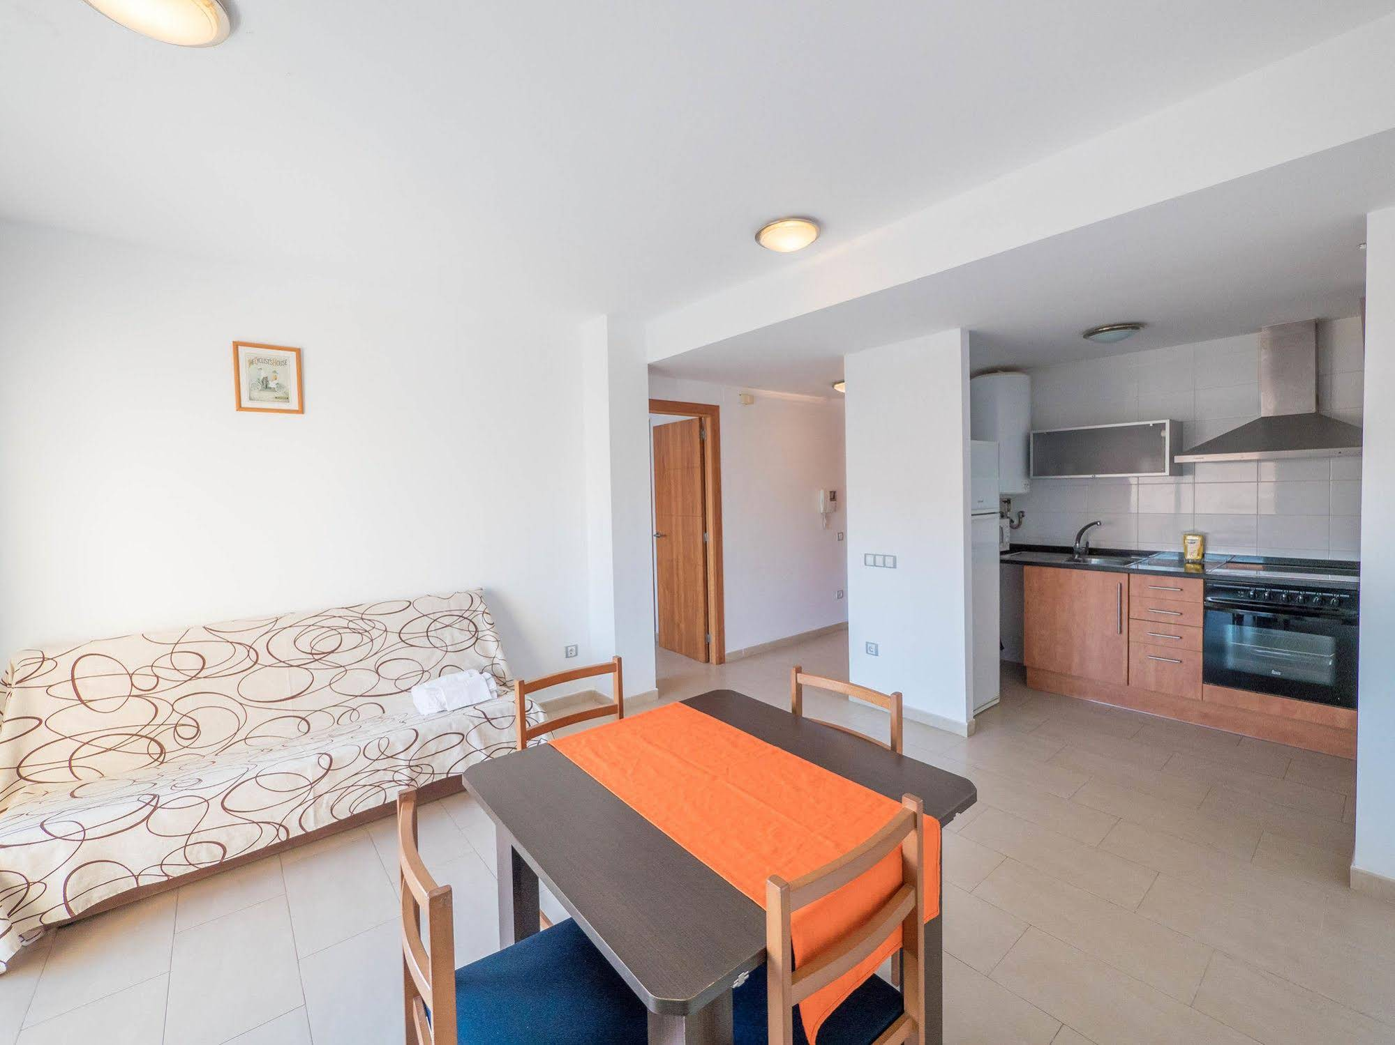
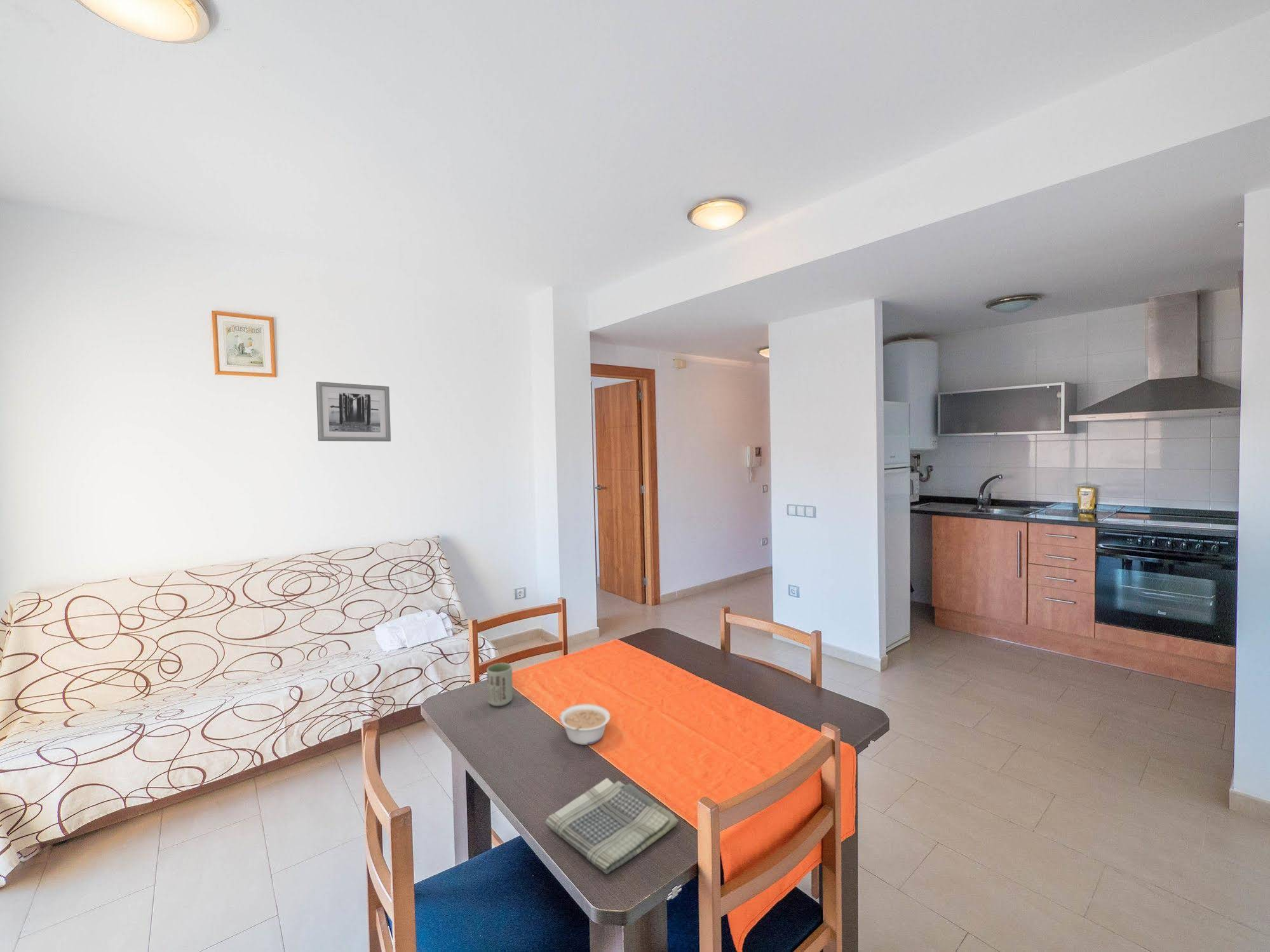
+ legume (585, 725)
+ cup (499, 685)
+ wall art (355, 412)
+ dish towel (612, 818)
